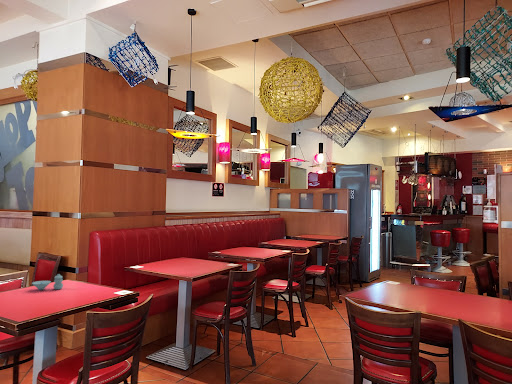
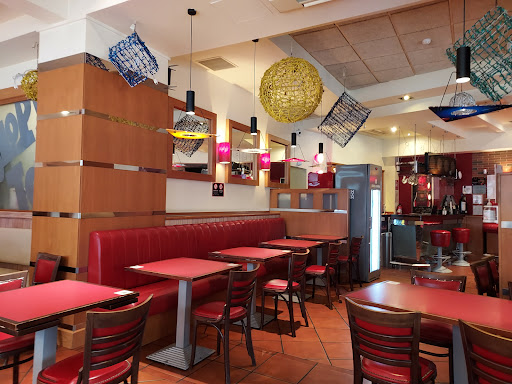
- salt and pepper shaker set (47, 281)
